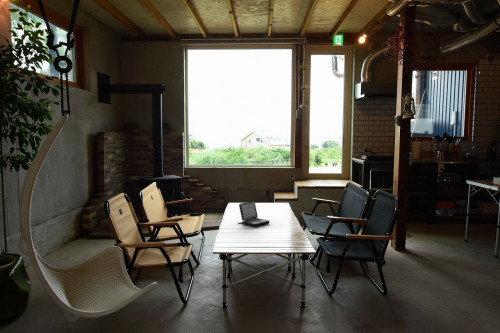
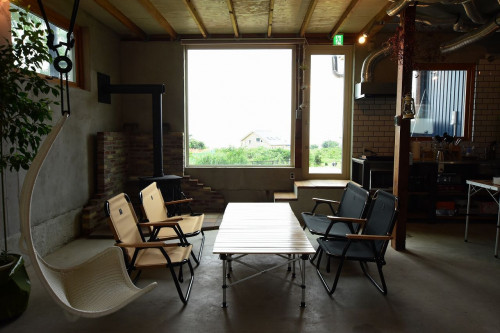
- laptop (253, 213)
